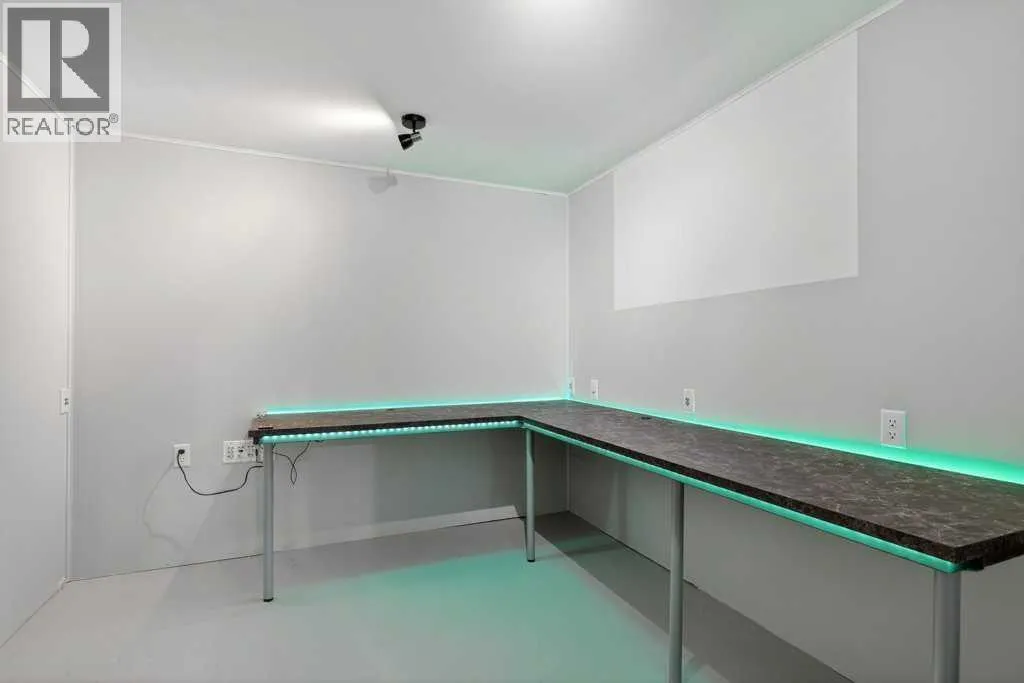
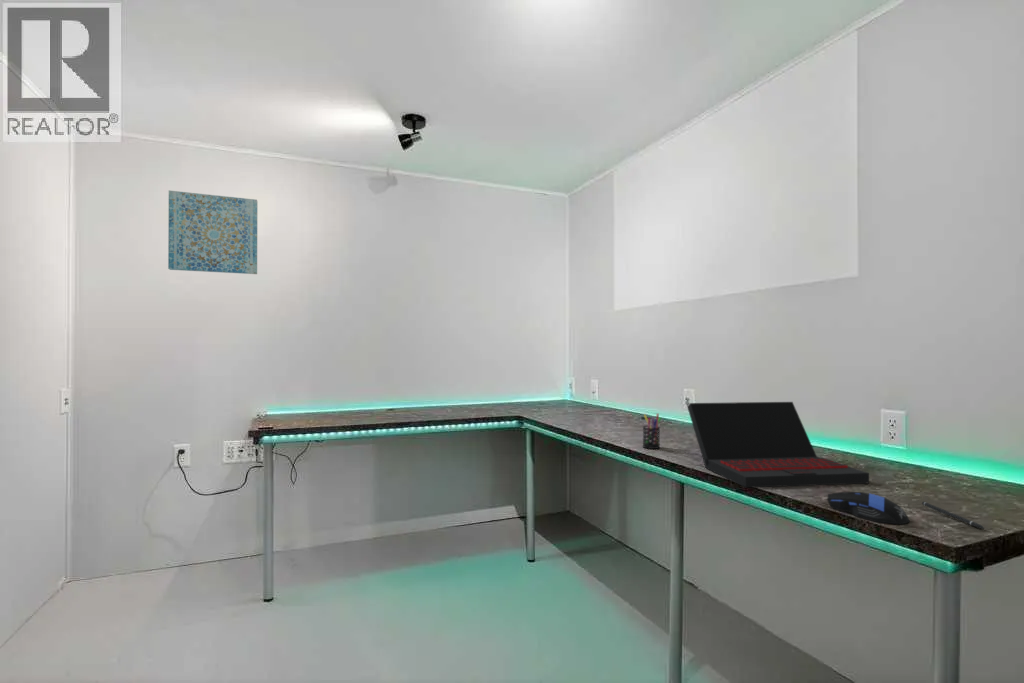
+ computer mouse (866, 502)
+ pen holder (653, 429)
+ pen (952, 515)
+ wall art (214, 233)
+ laptop (769, 439)
